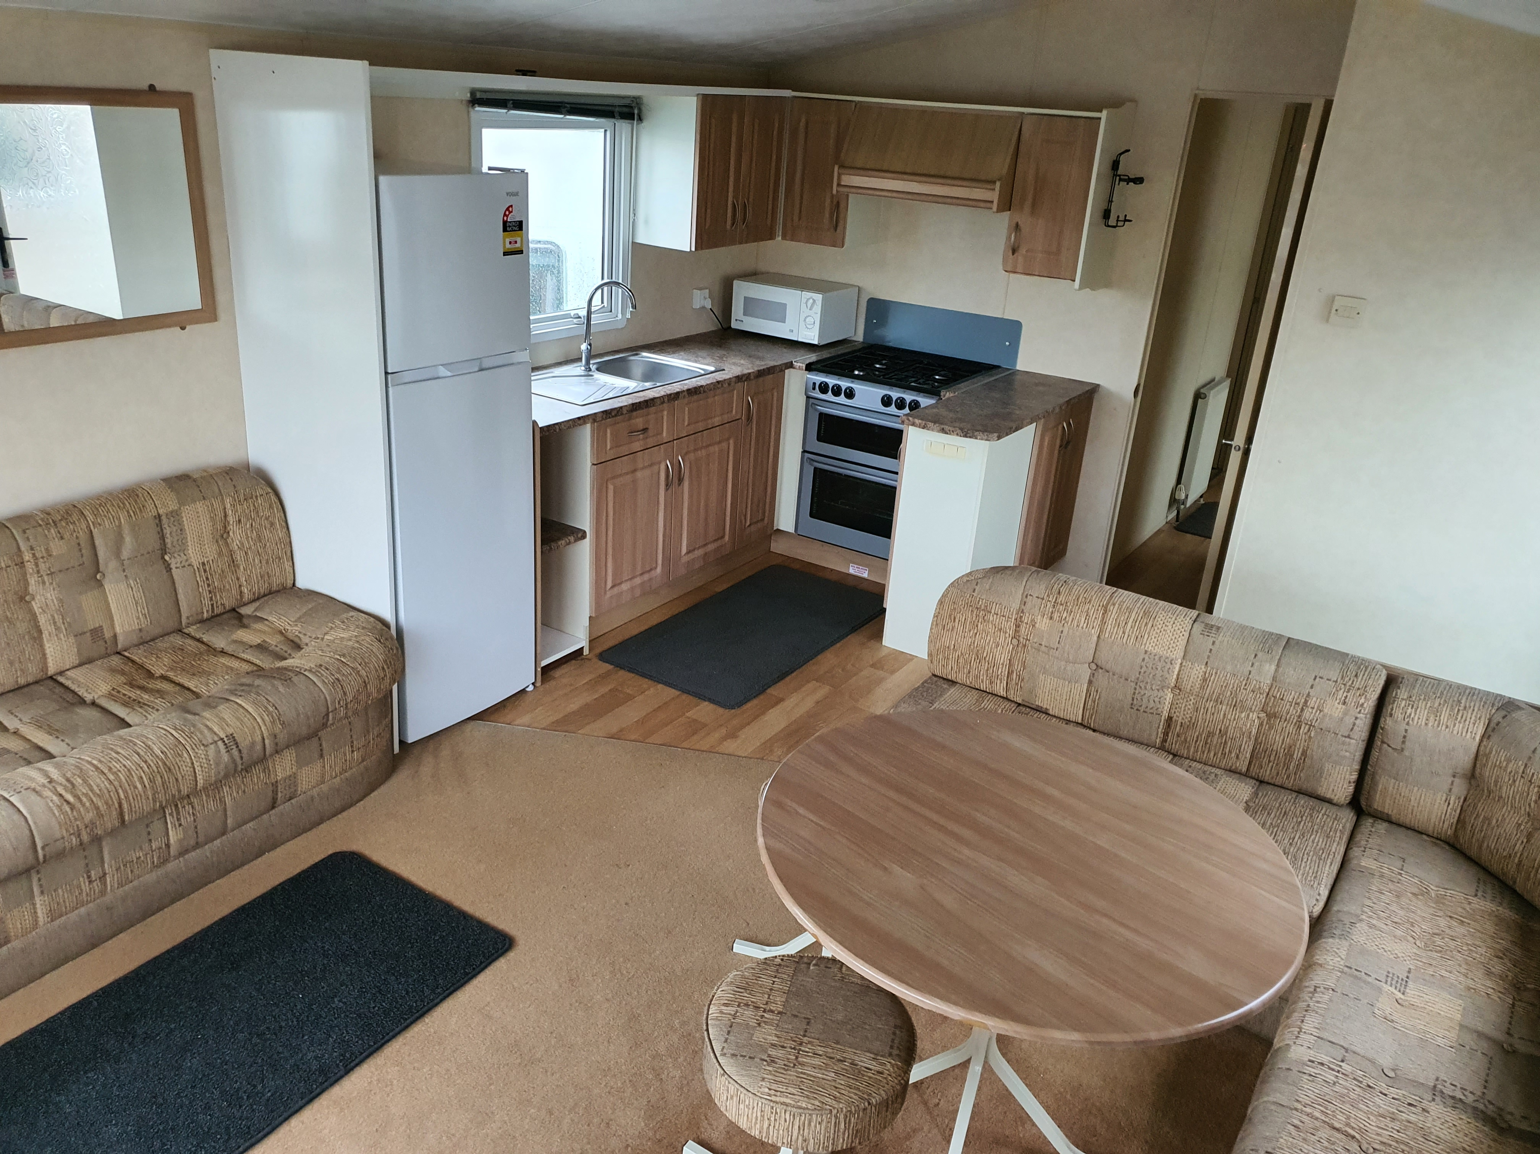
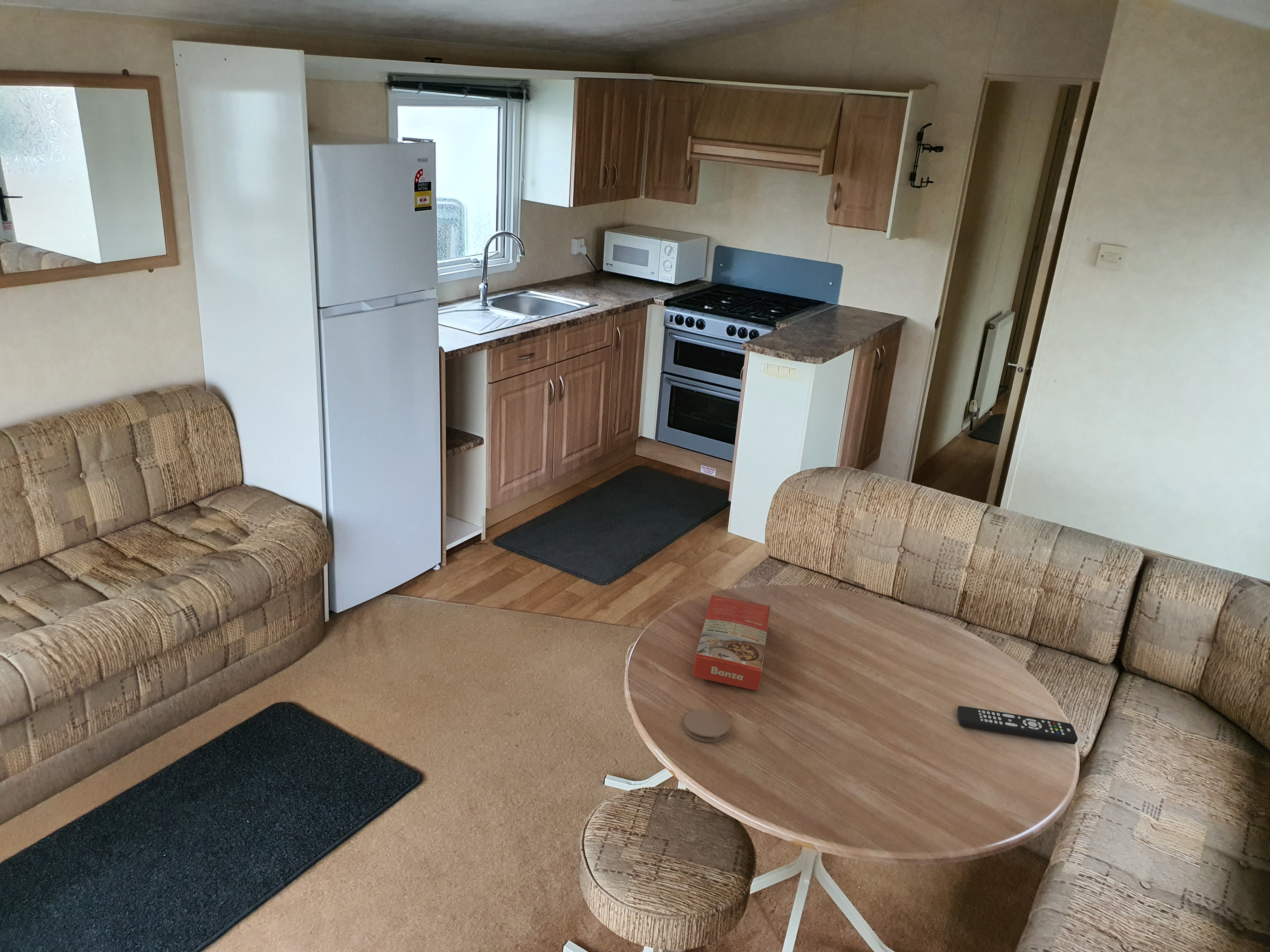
+ remote control (1016, 725)
+ coaster (707, 725)
+ macaroni box (733, 640)
